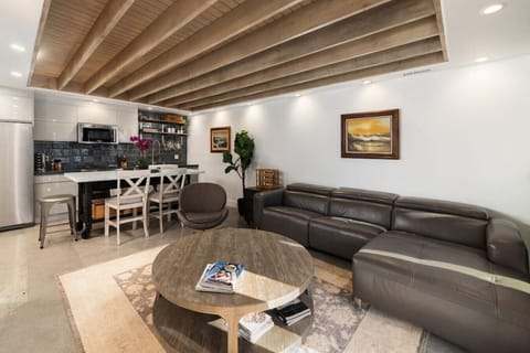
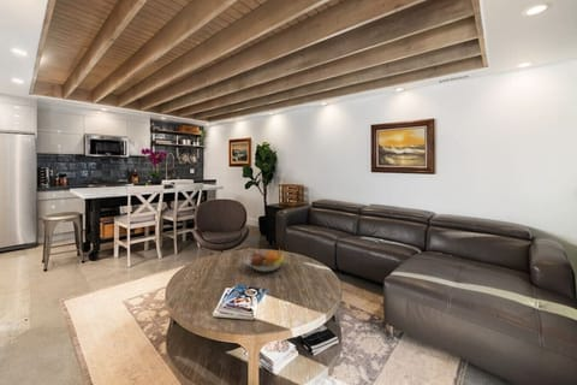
+ fruit bowl (266, 259)
